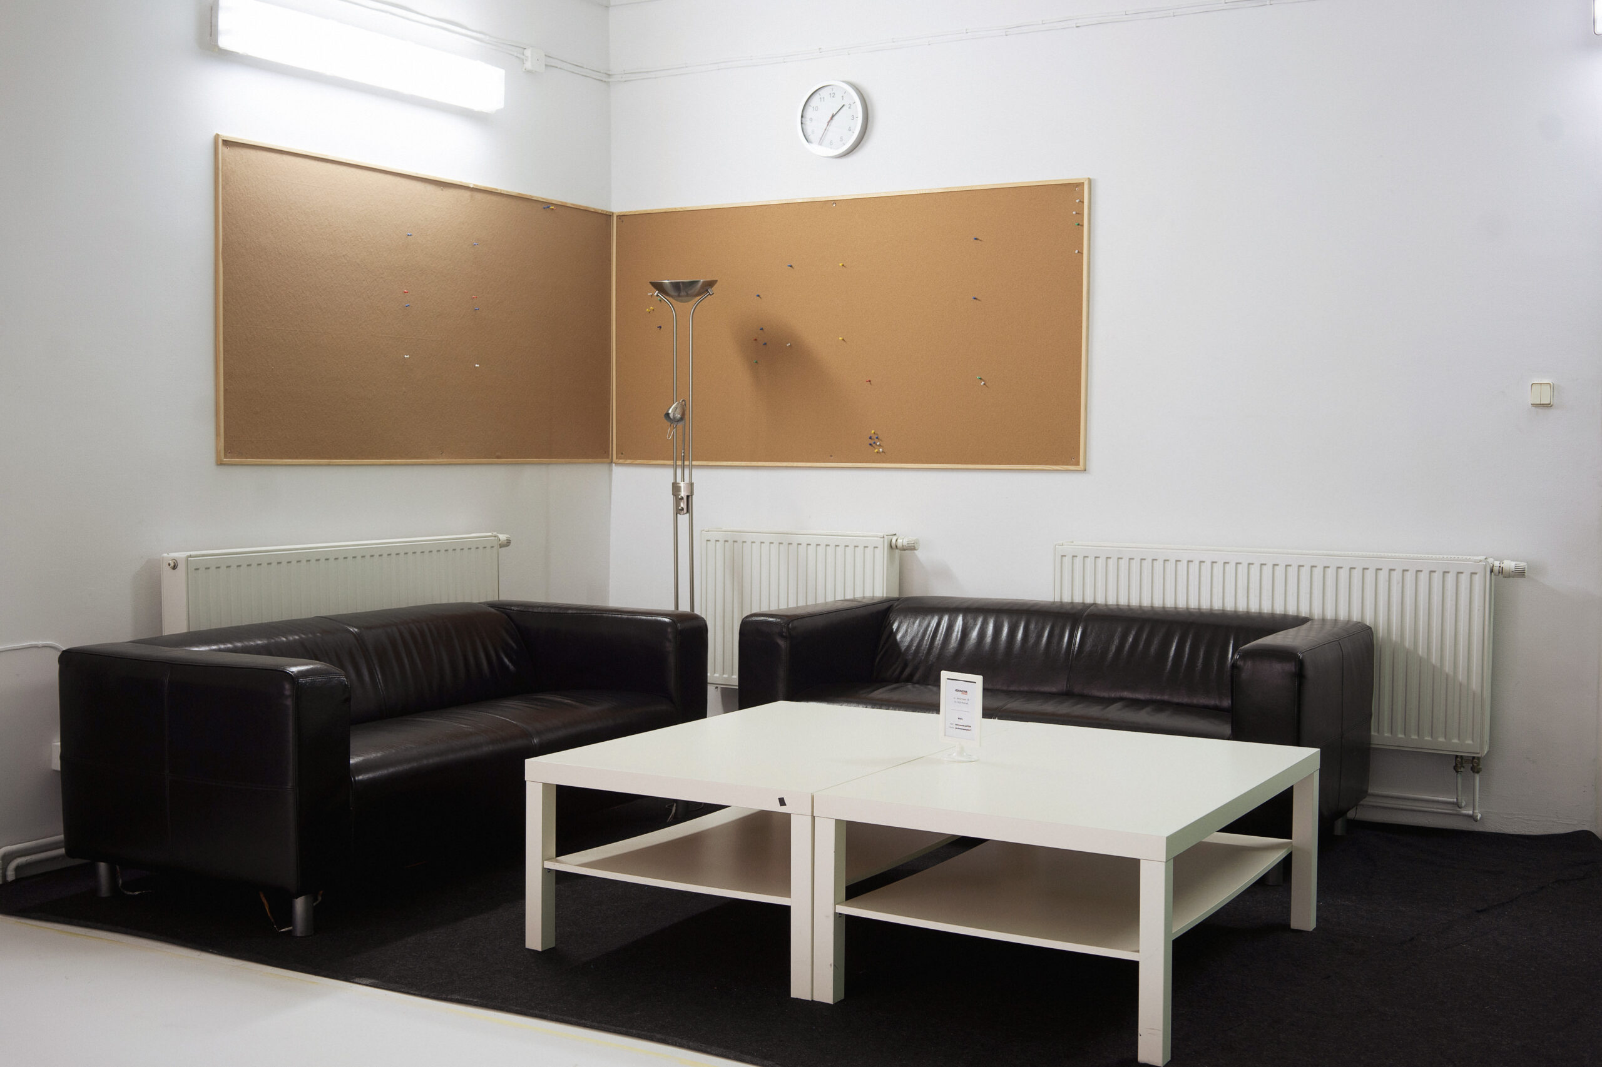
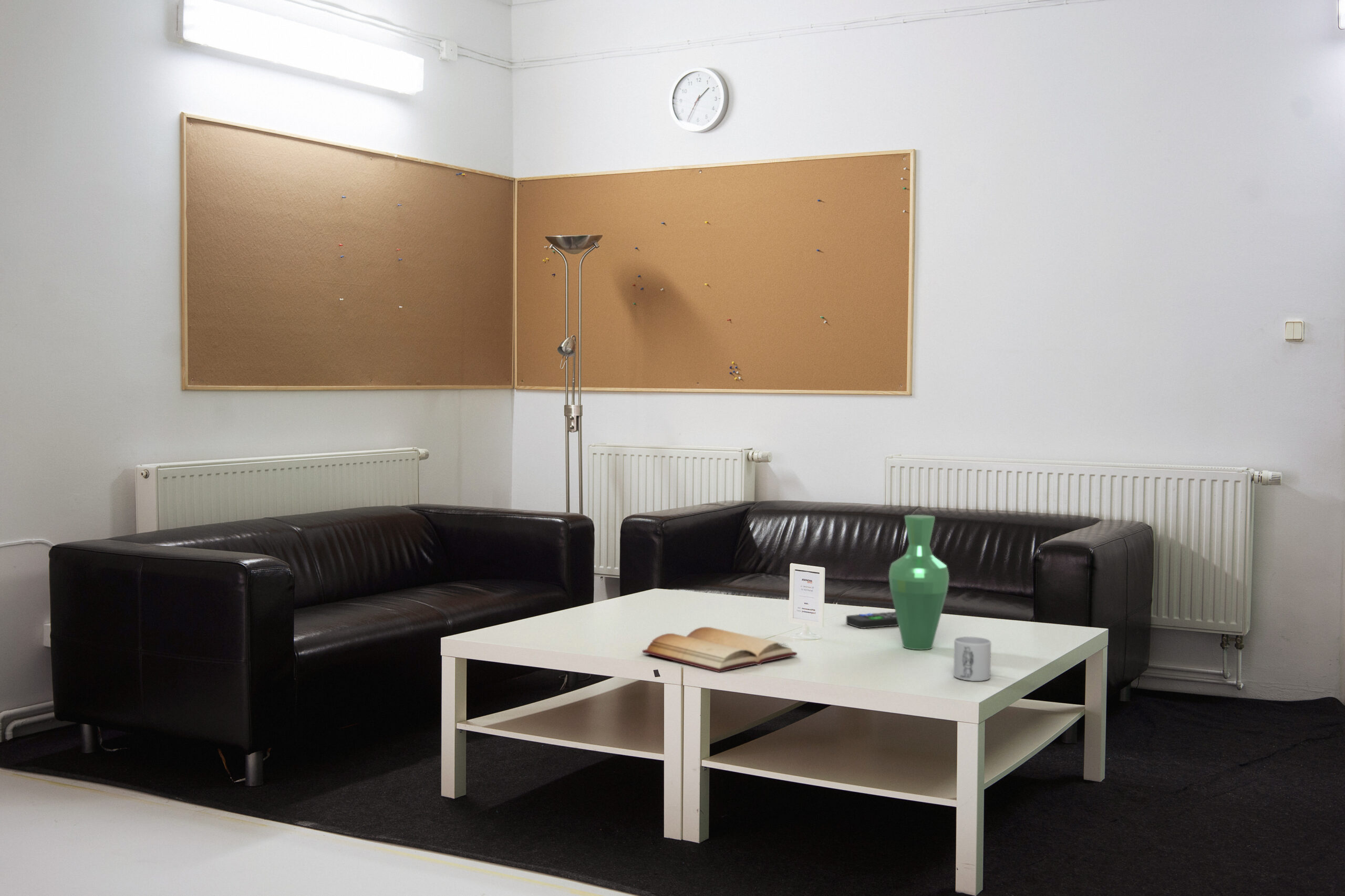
+ bible (719, 647)
+ vase (918, 581)
+ mug (973, 657)
+ remote control (884, 619)
